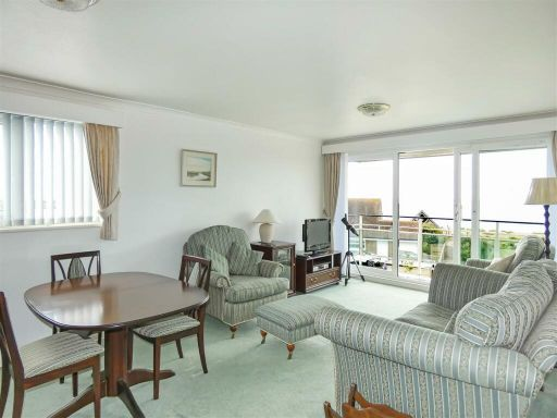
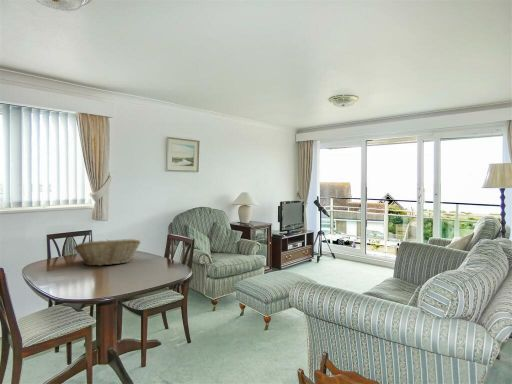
+ fruit basket (108, 249)
